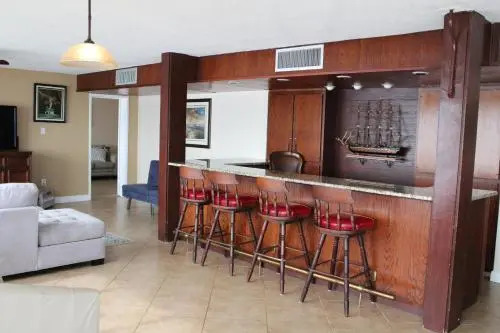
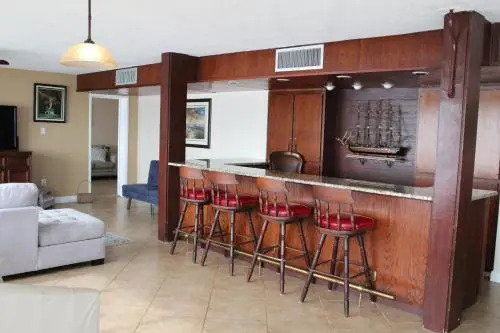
+ basket (85, 193)
